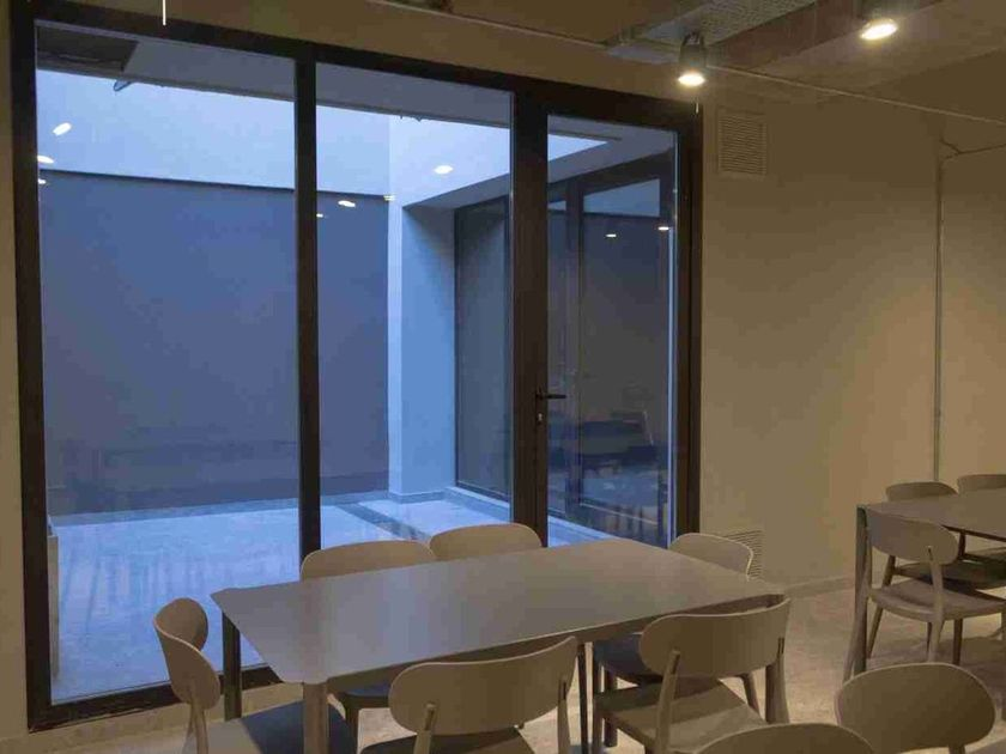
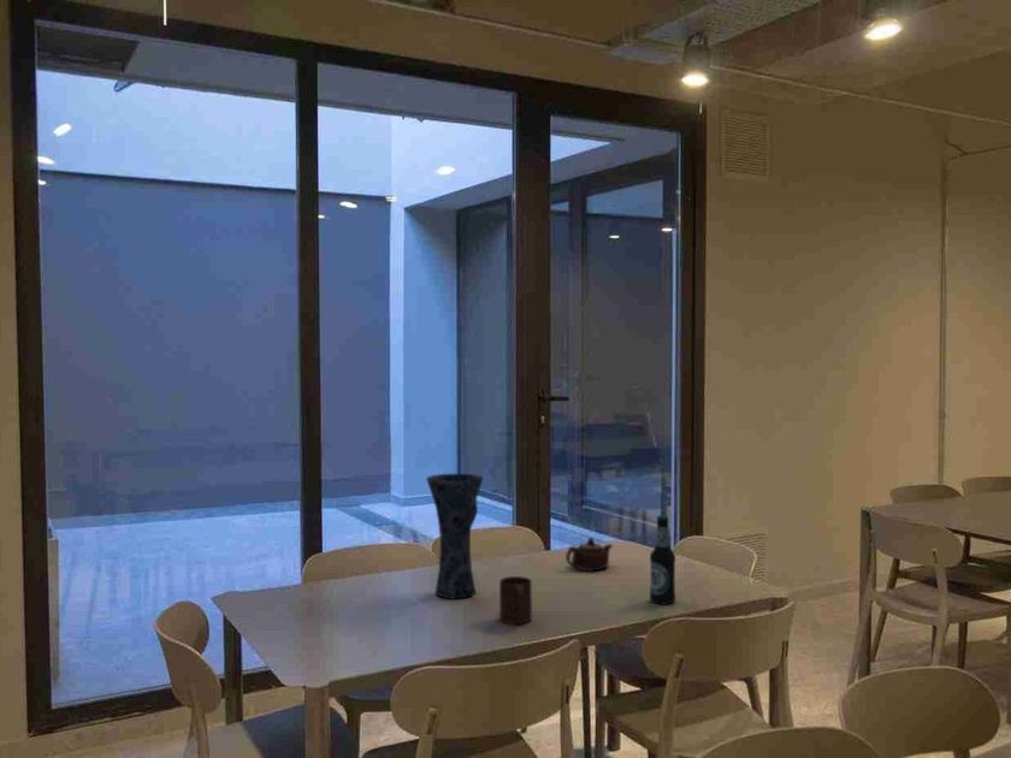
+ cup (518, 602)
+ bottle (662, 558)
+ teapot (589, 552)
+ vase (455, 535)
